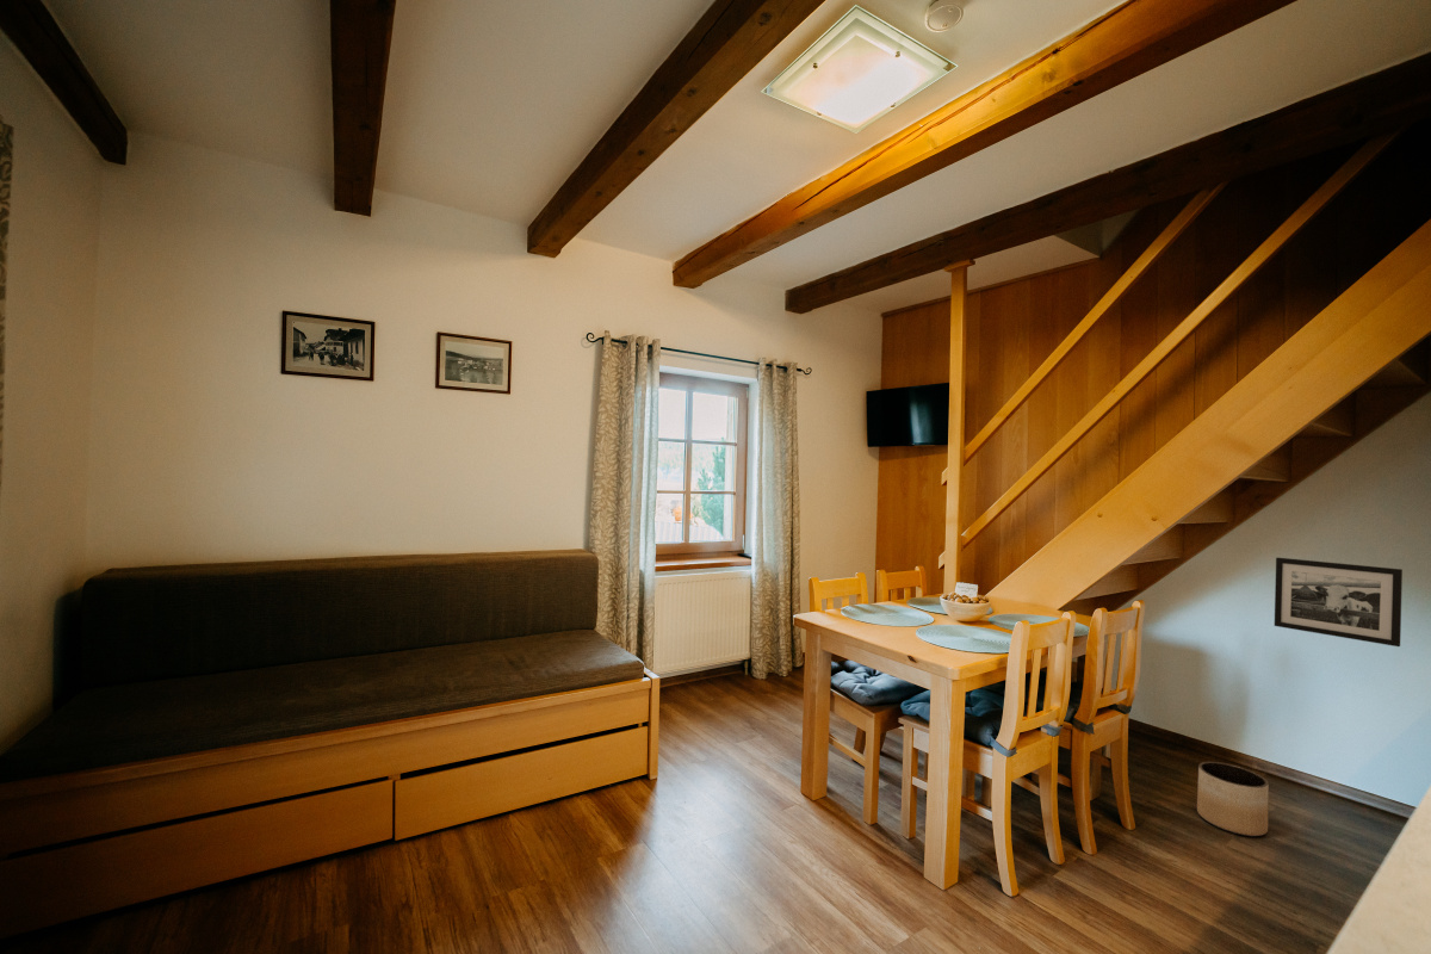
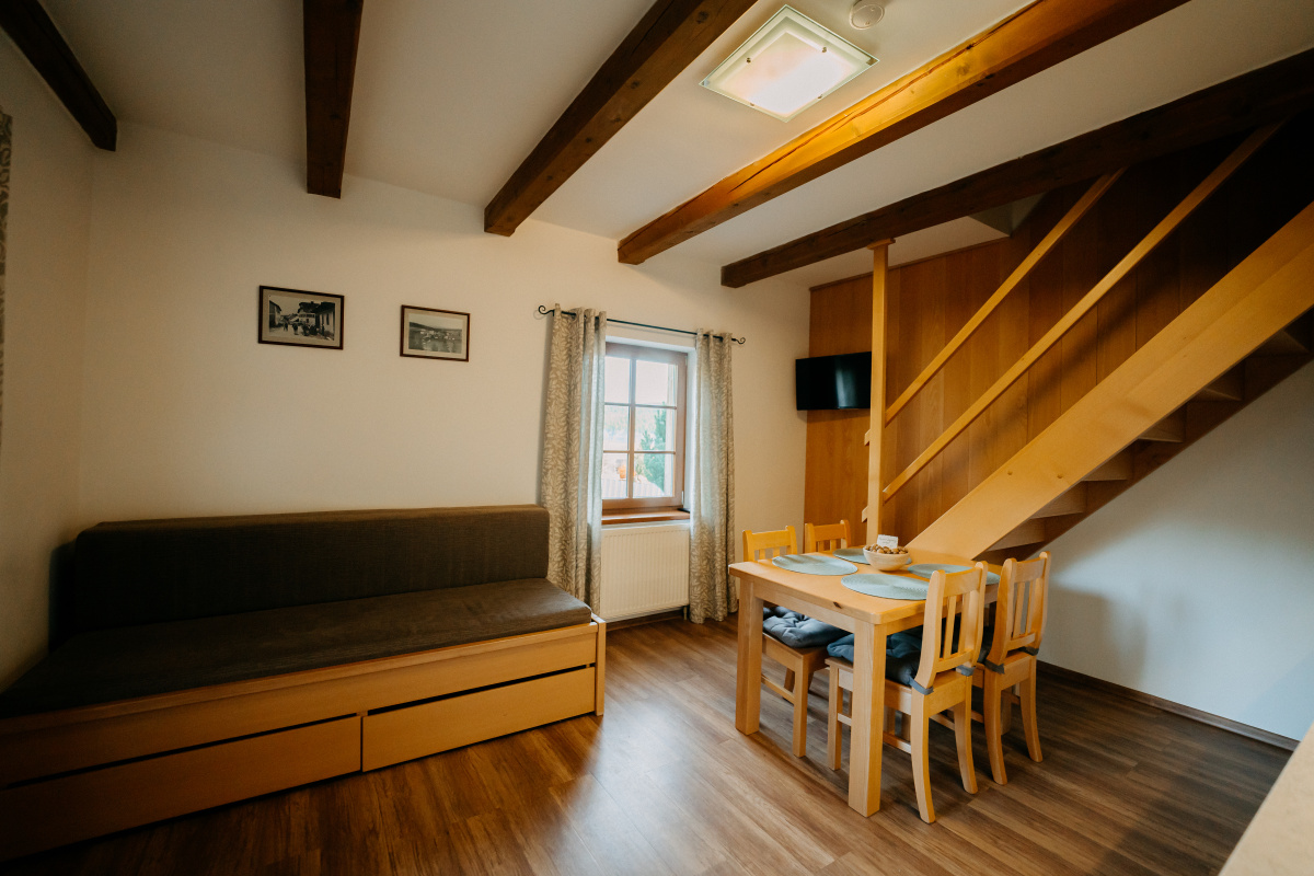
- picture frame (1334, 599)
- planter (1232, 798)
